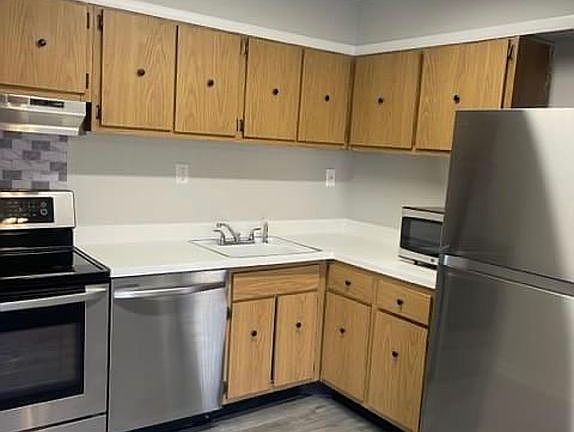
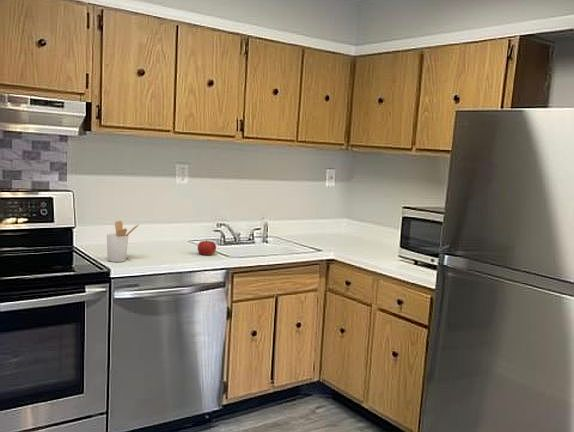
+ fruit (206, 247)
+ utensil holder (123, 241)
